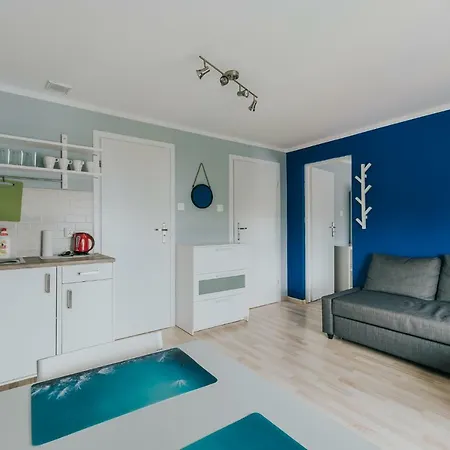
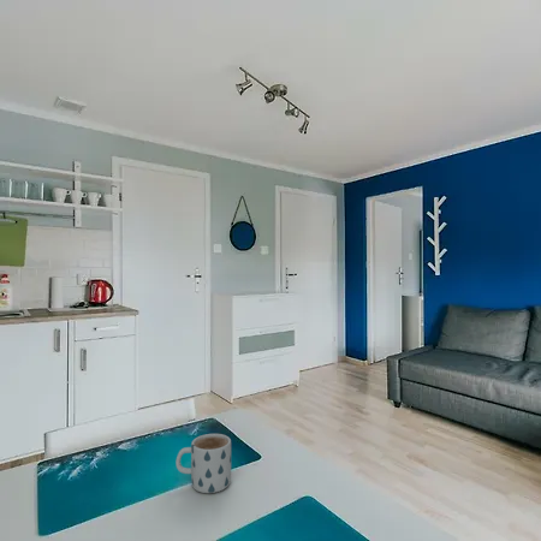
+ mug (203, 462)
